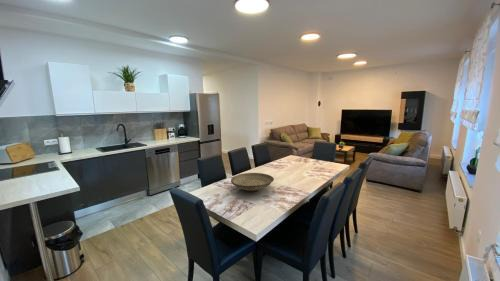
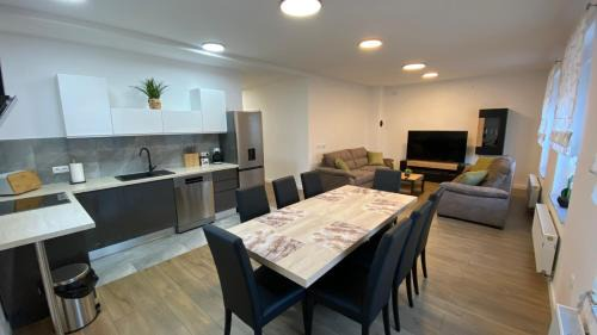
- decorative bowl (252, 183)
